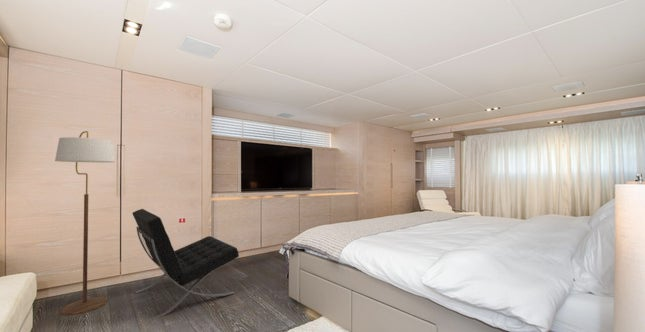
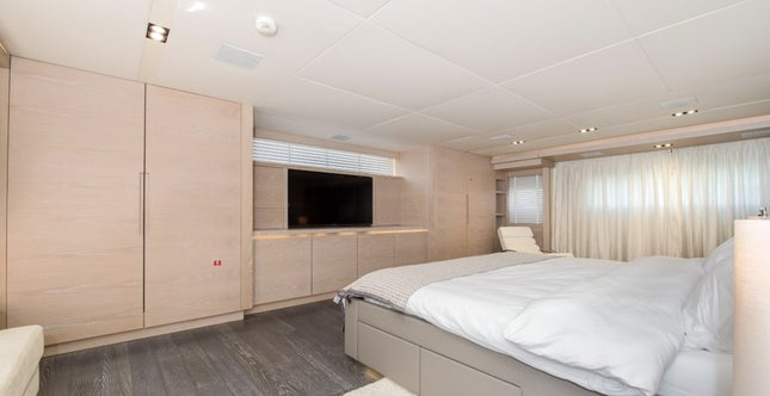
- floor lamp (84, 217)
- lounge chair (185, 250)
